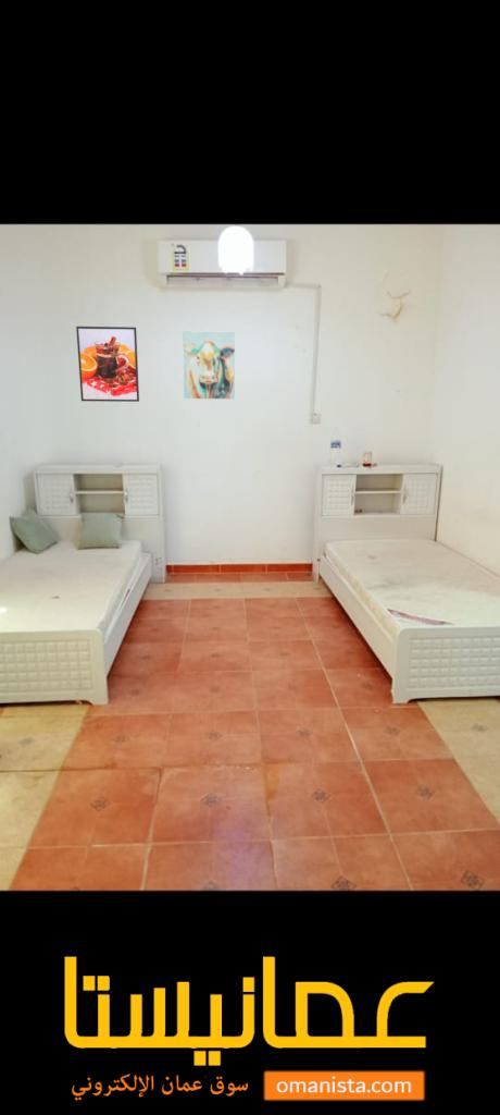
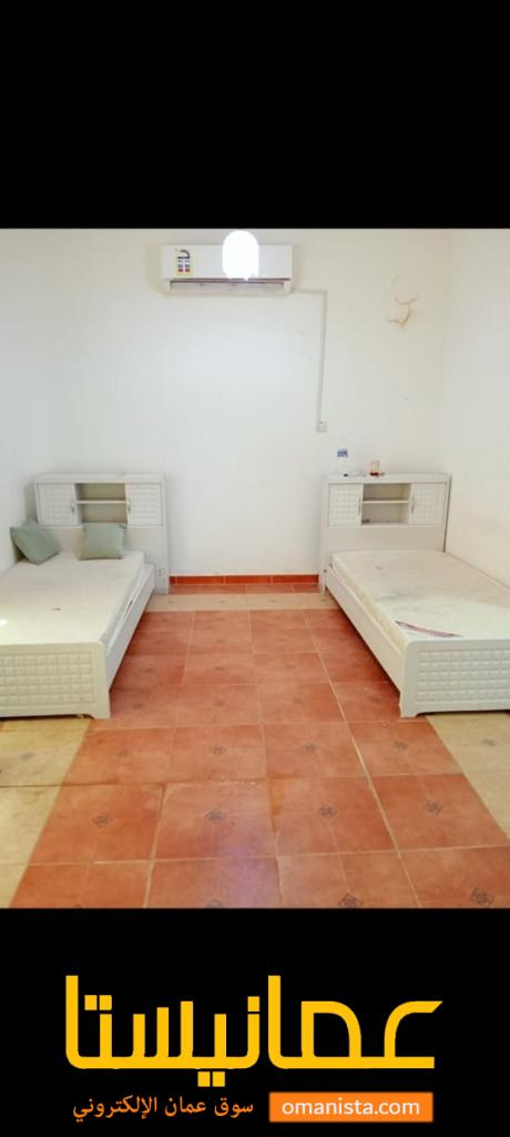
- wall art (209, 366)
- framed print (108, 364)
